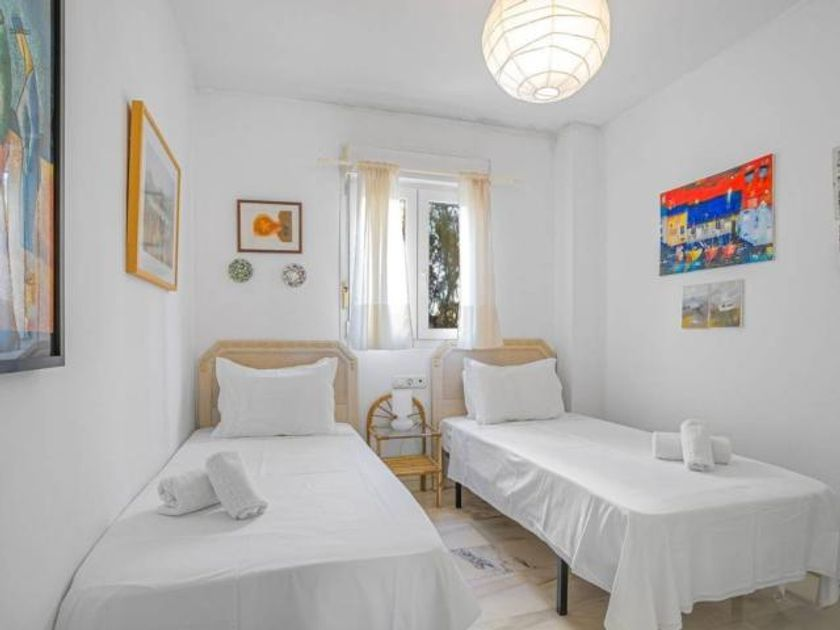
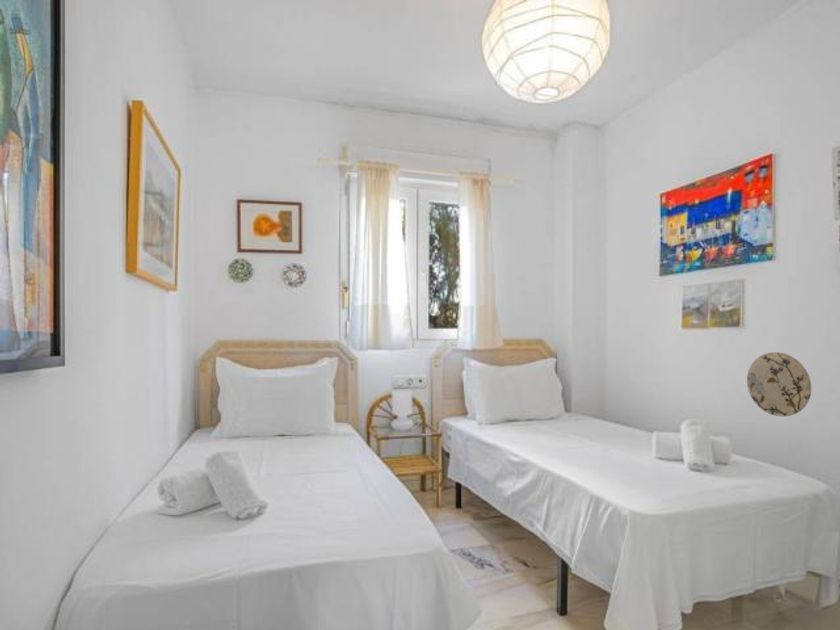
+ decorative plate (777, 384)
